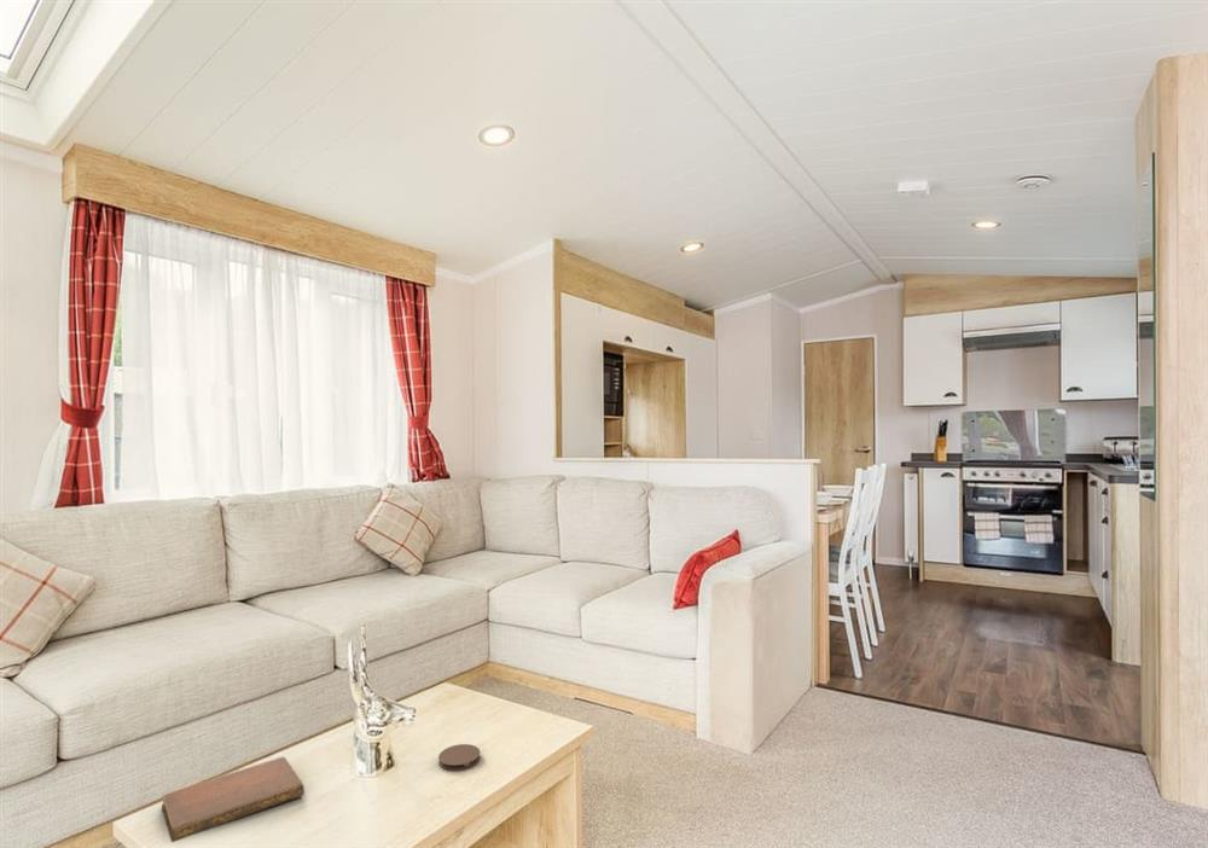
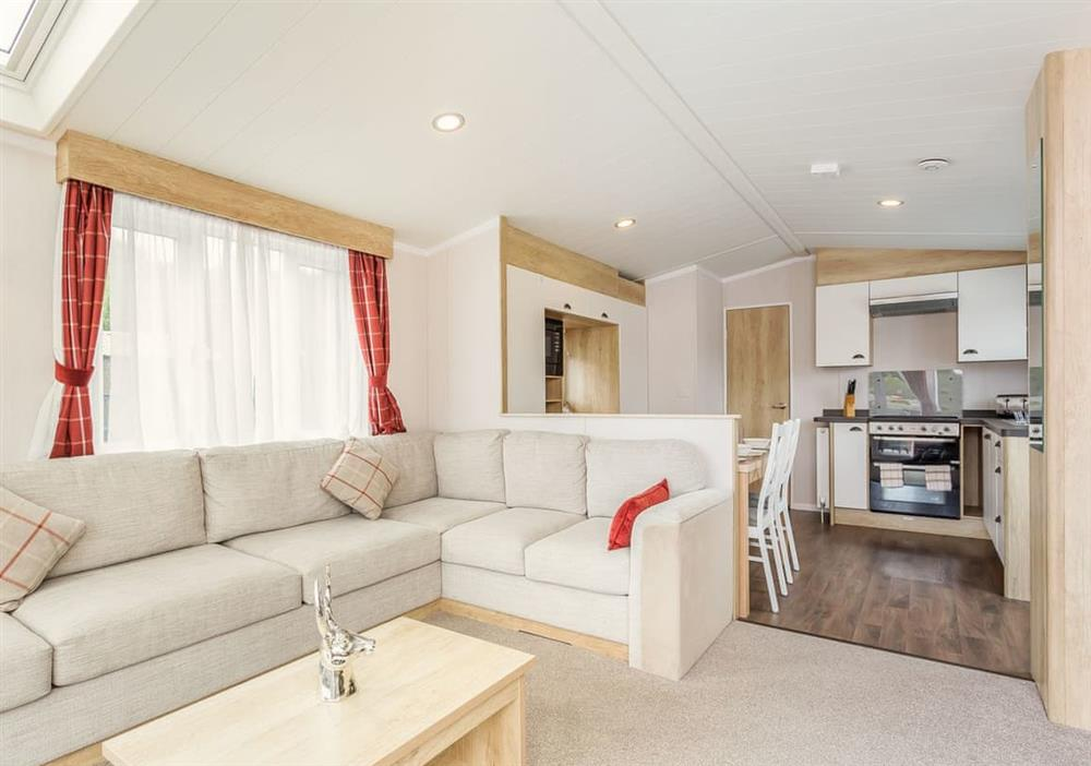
- coaster (459, 756)
- notebook (233, 795)
